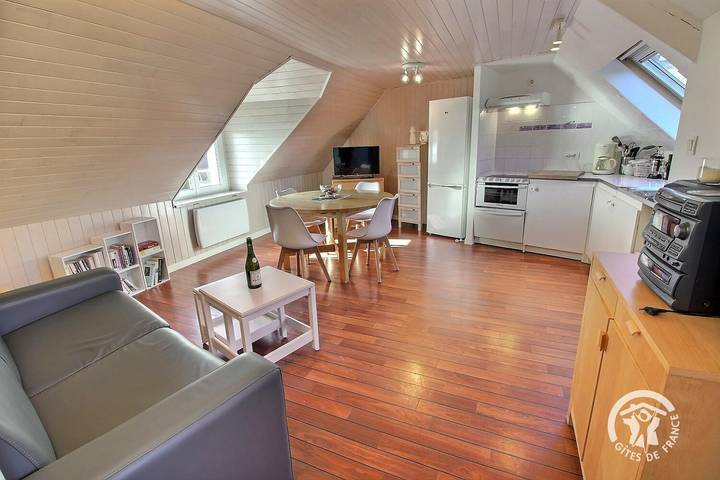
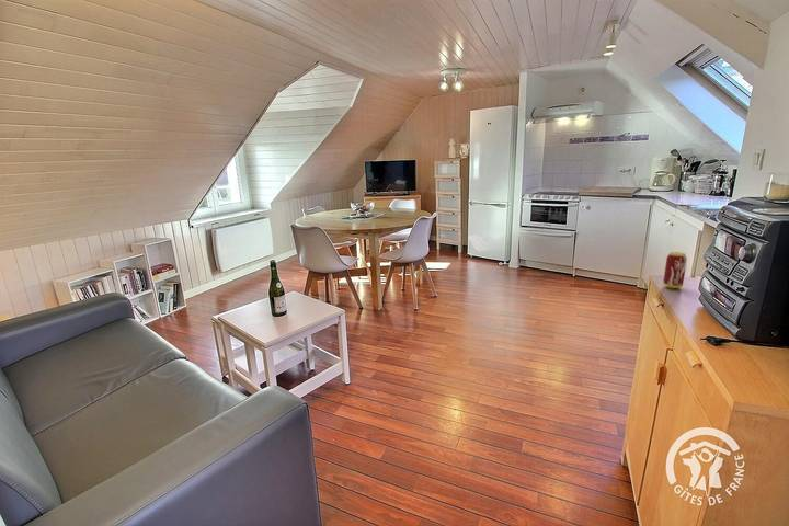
+ beverage can (674, 270)
